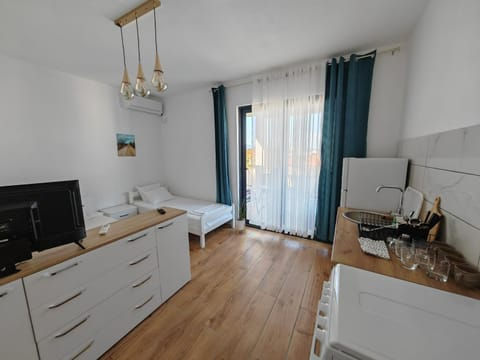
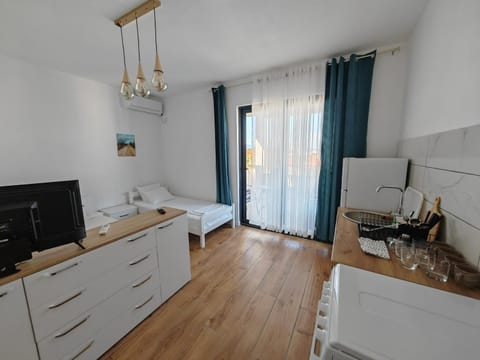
- house plant (240, 215)
